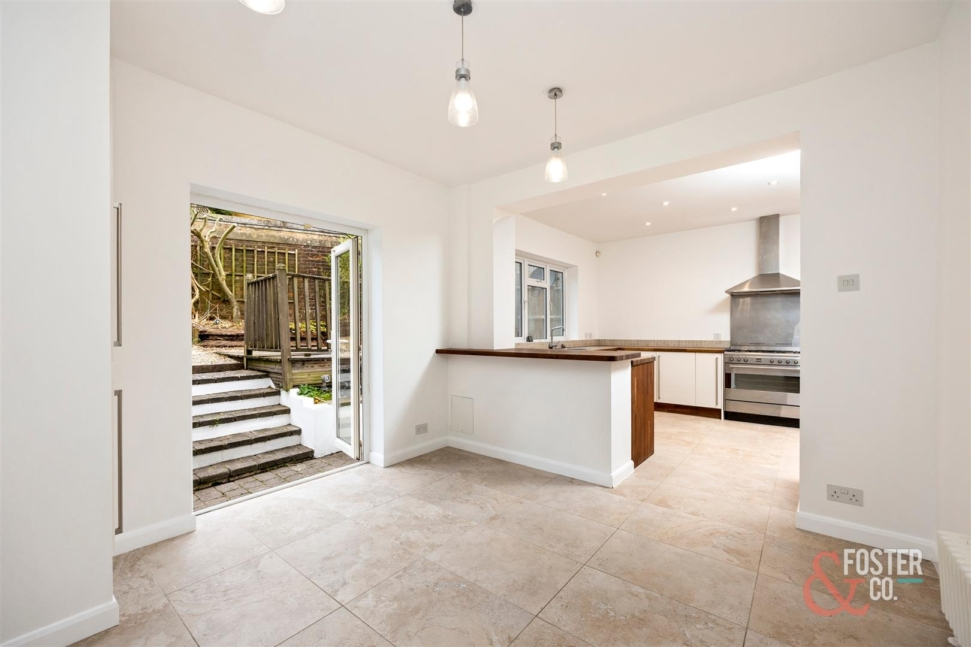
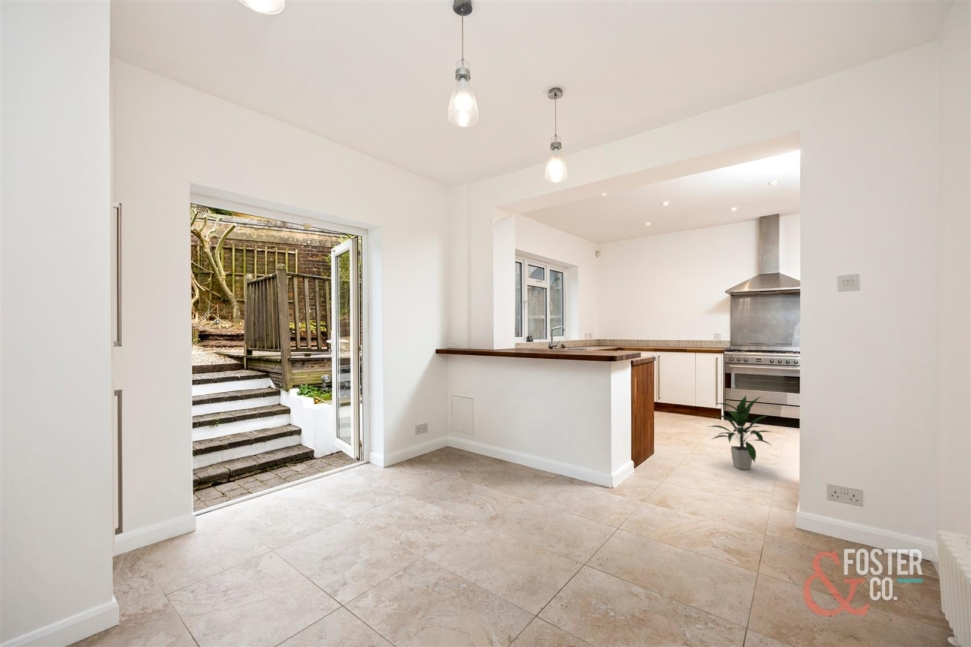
+ indoor plant (741, 432)
